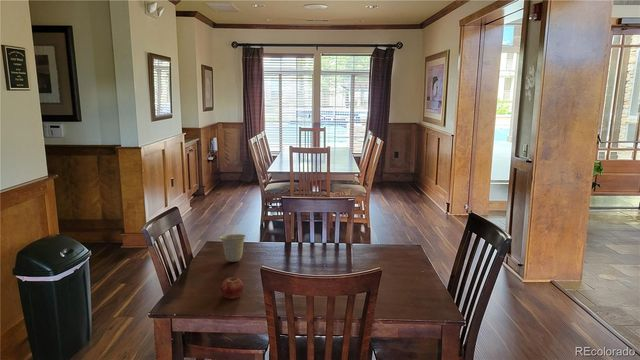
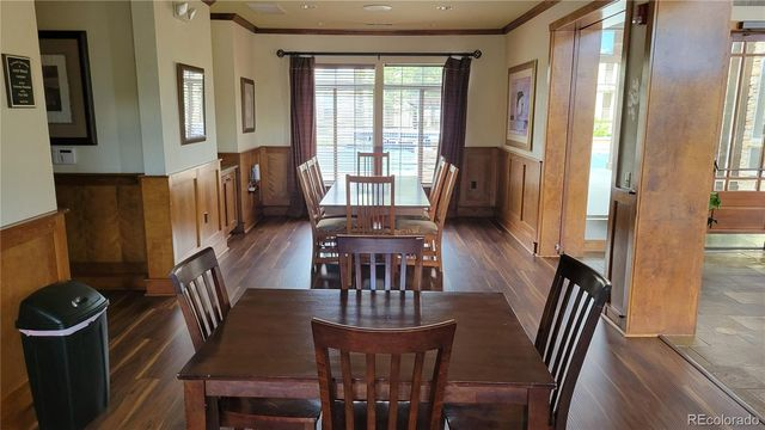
- cup (233, 247)
- apple (232, 285)
